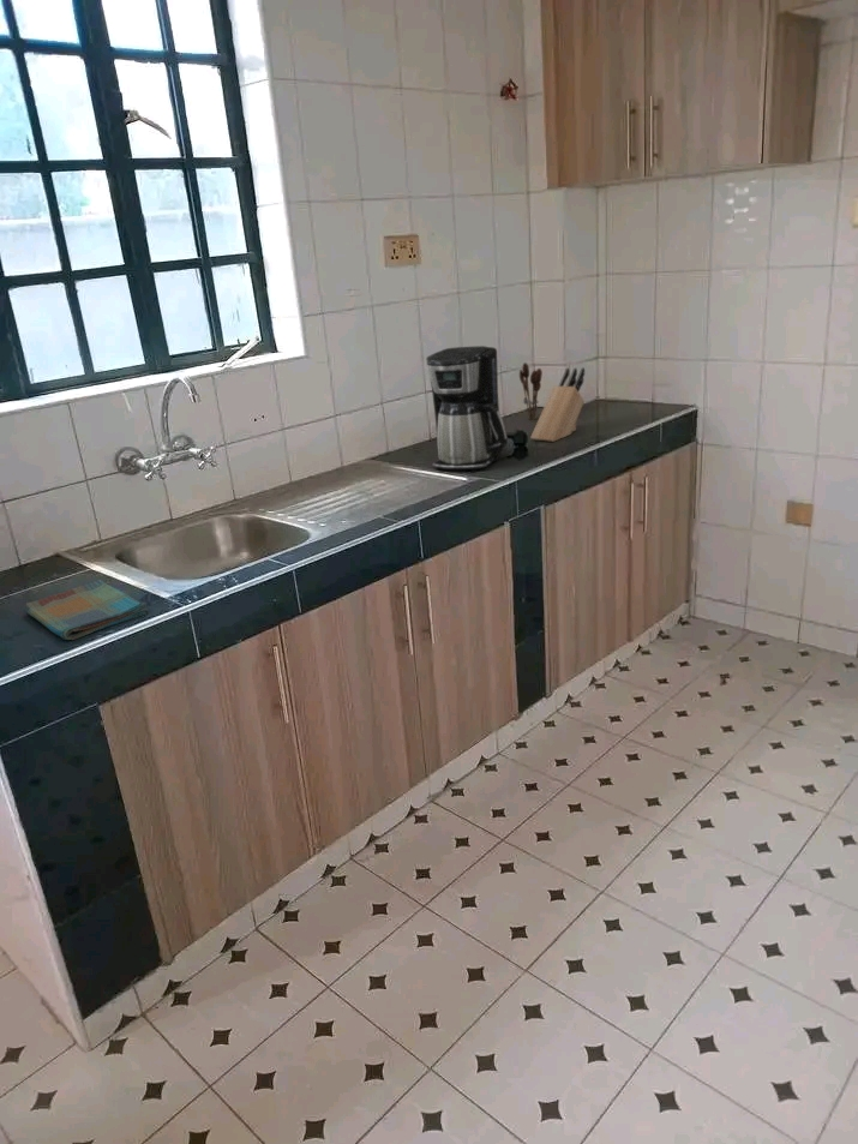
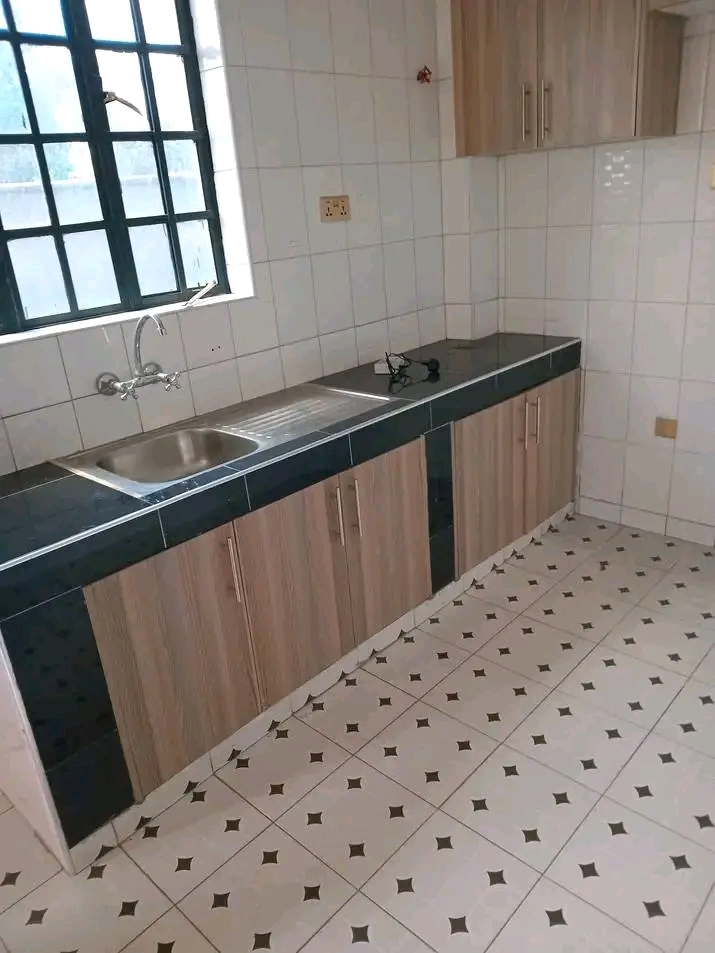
- coffee maker (475, 405)
- dish towel (83, 607)
- utensil holder (533, 391)
- knife block (559, 402)
